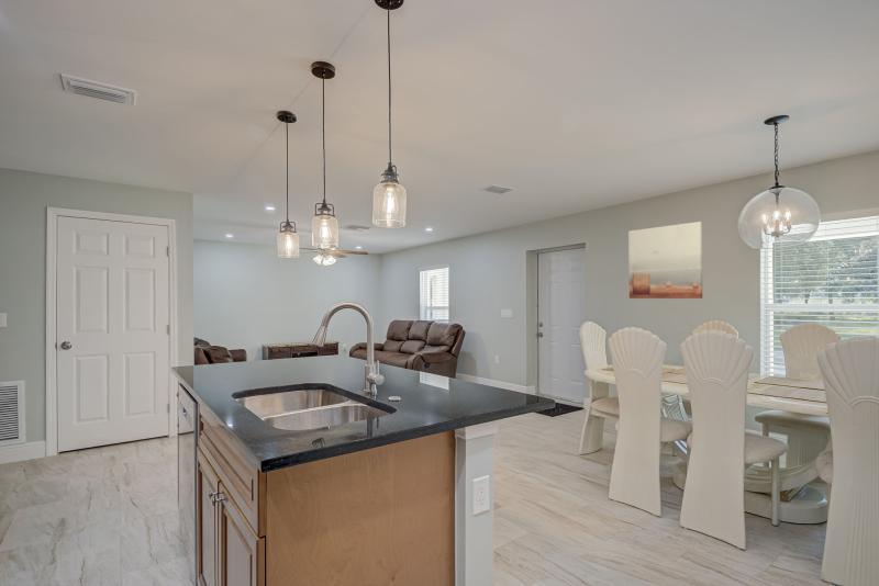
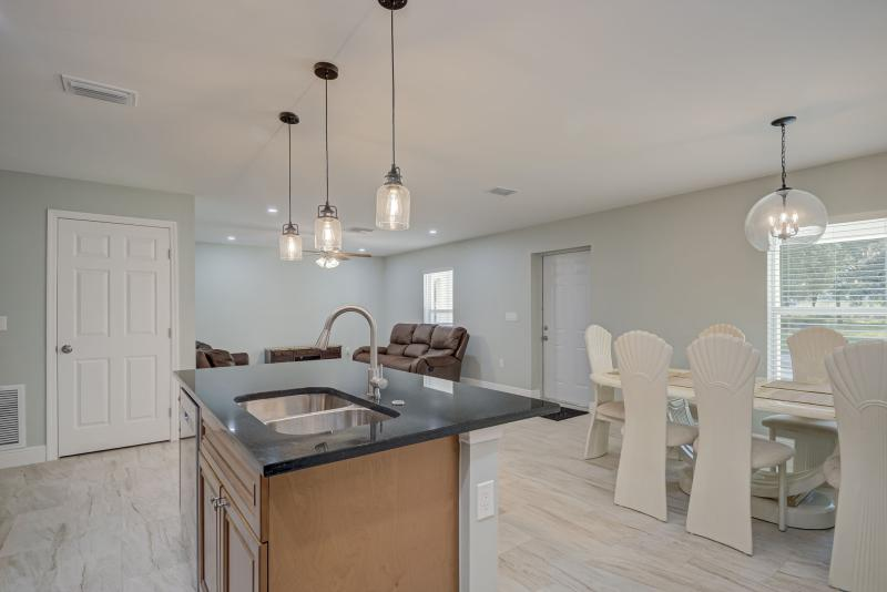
- wall art (663, 262)
